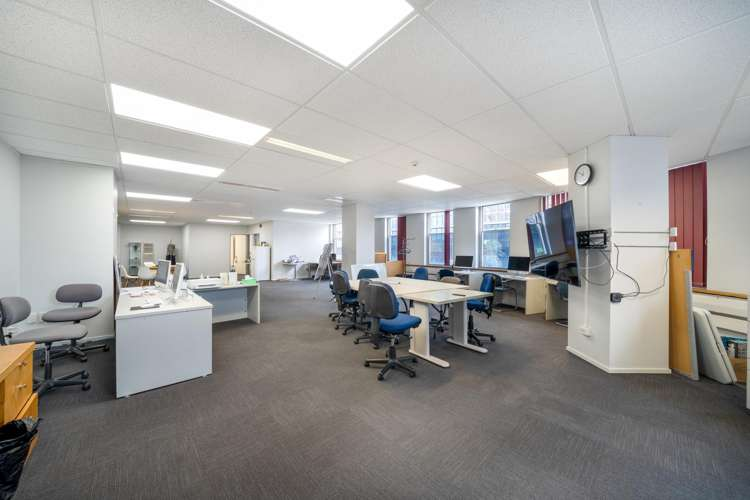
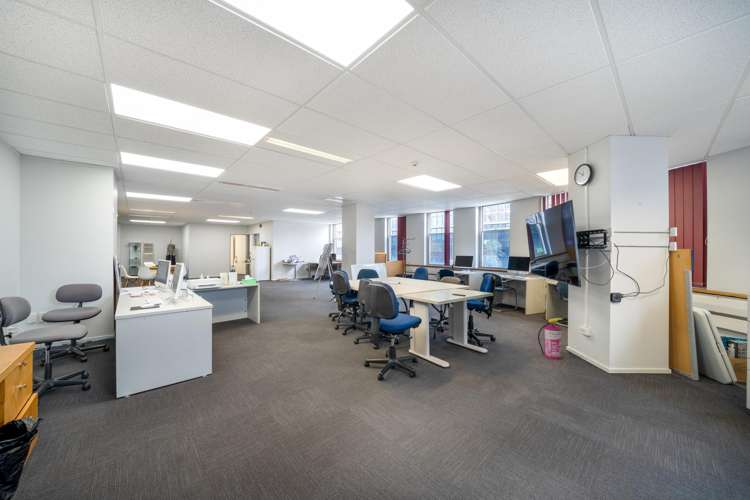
+ fire extinguisher (551, 337)
